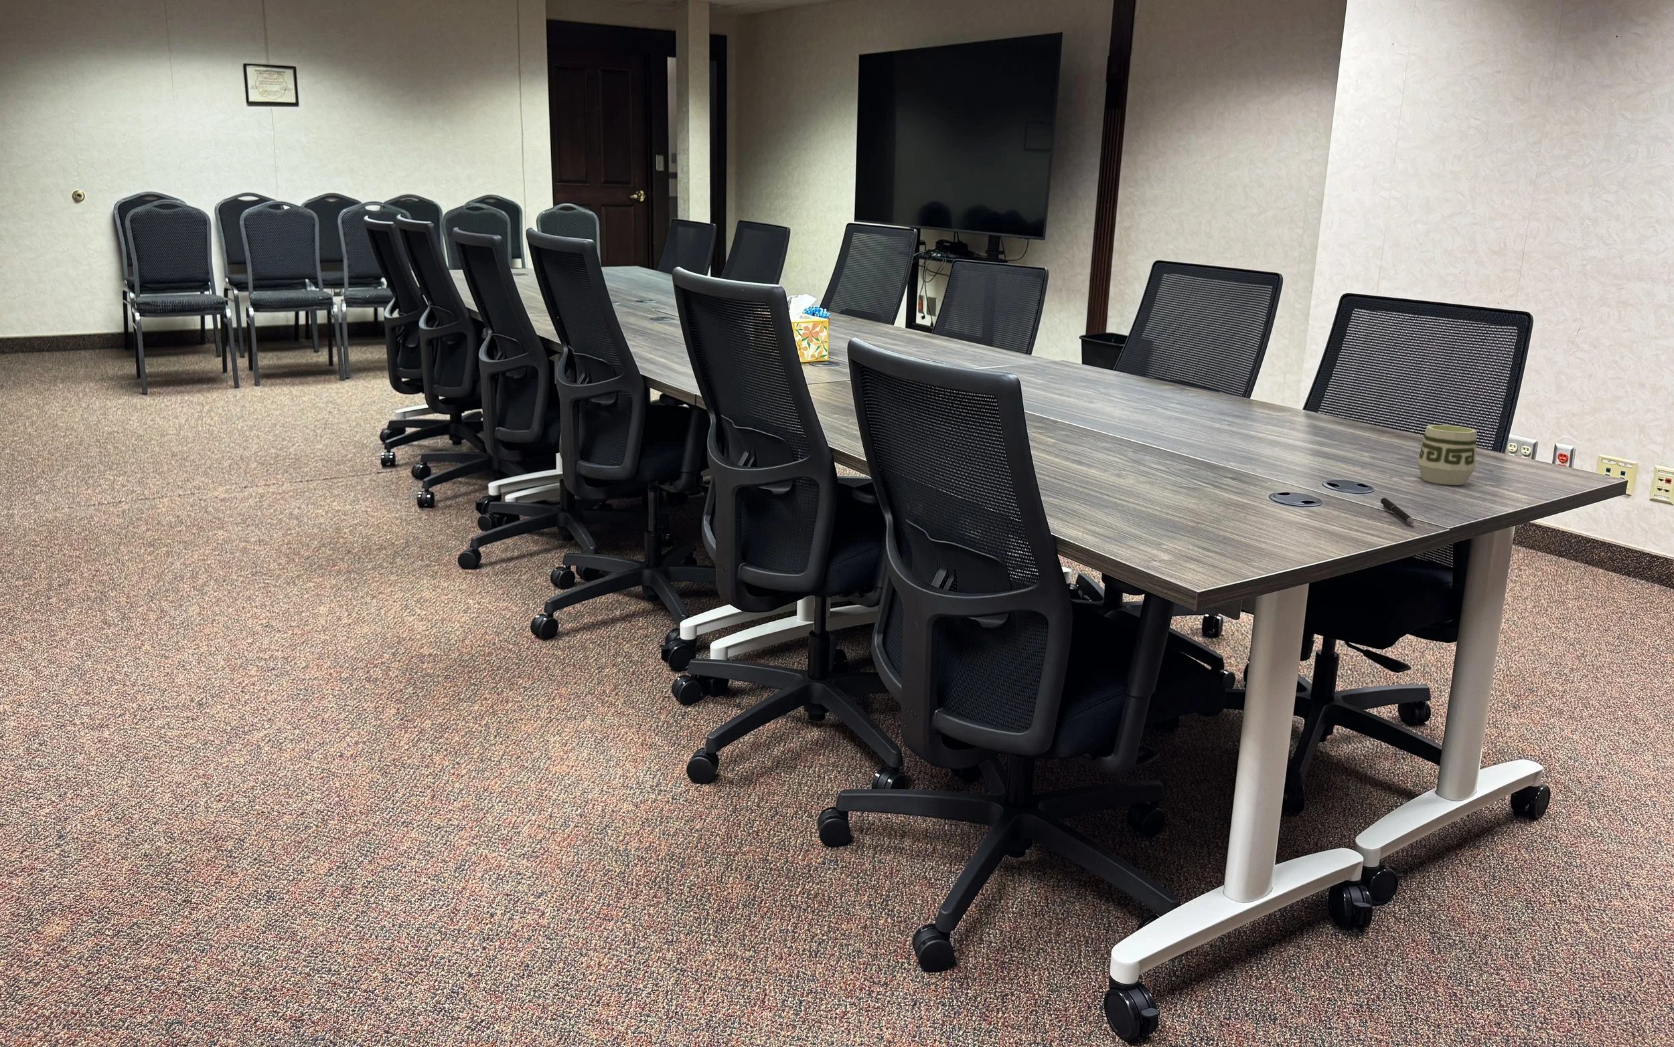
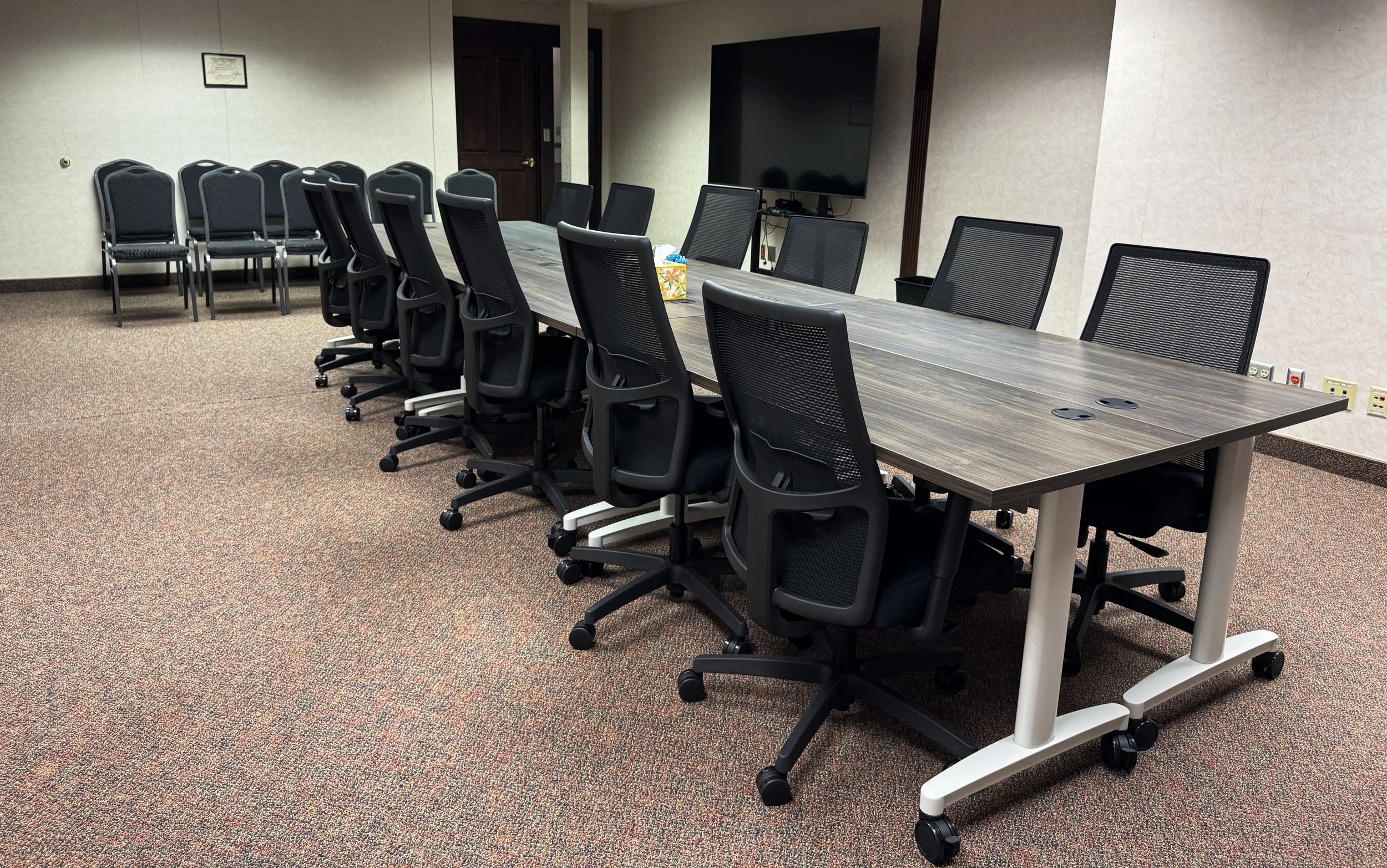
- cup (1447, 455)
- pen (1398, 511)
